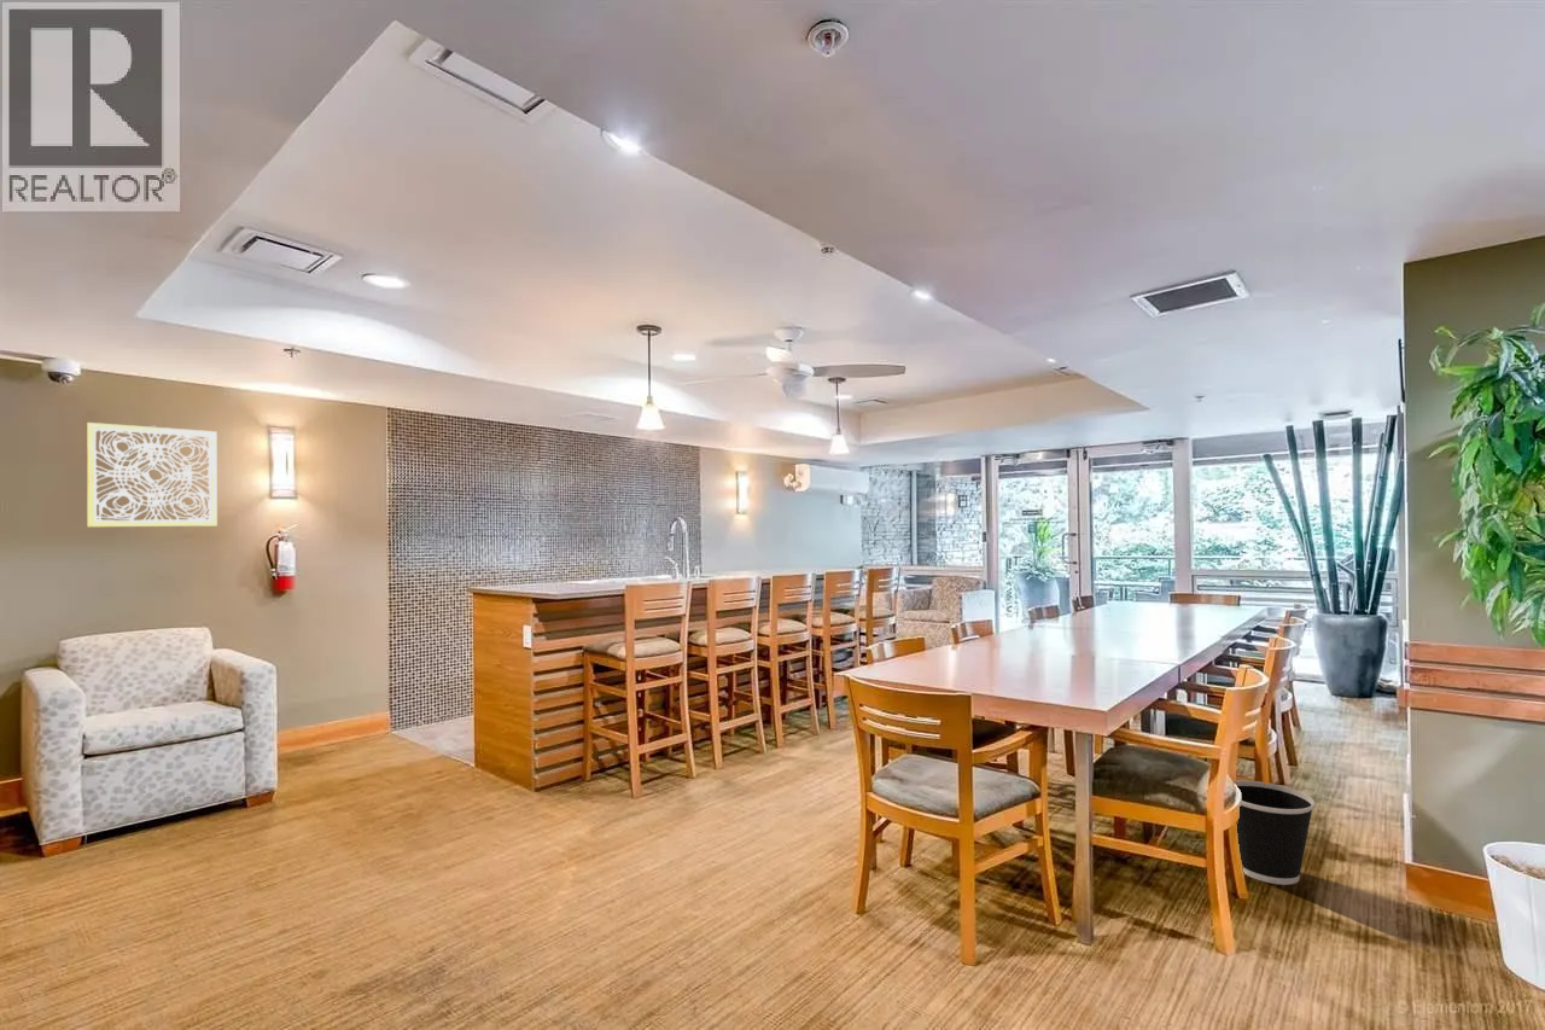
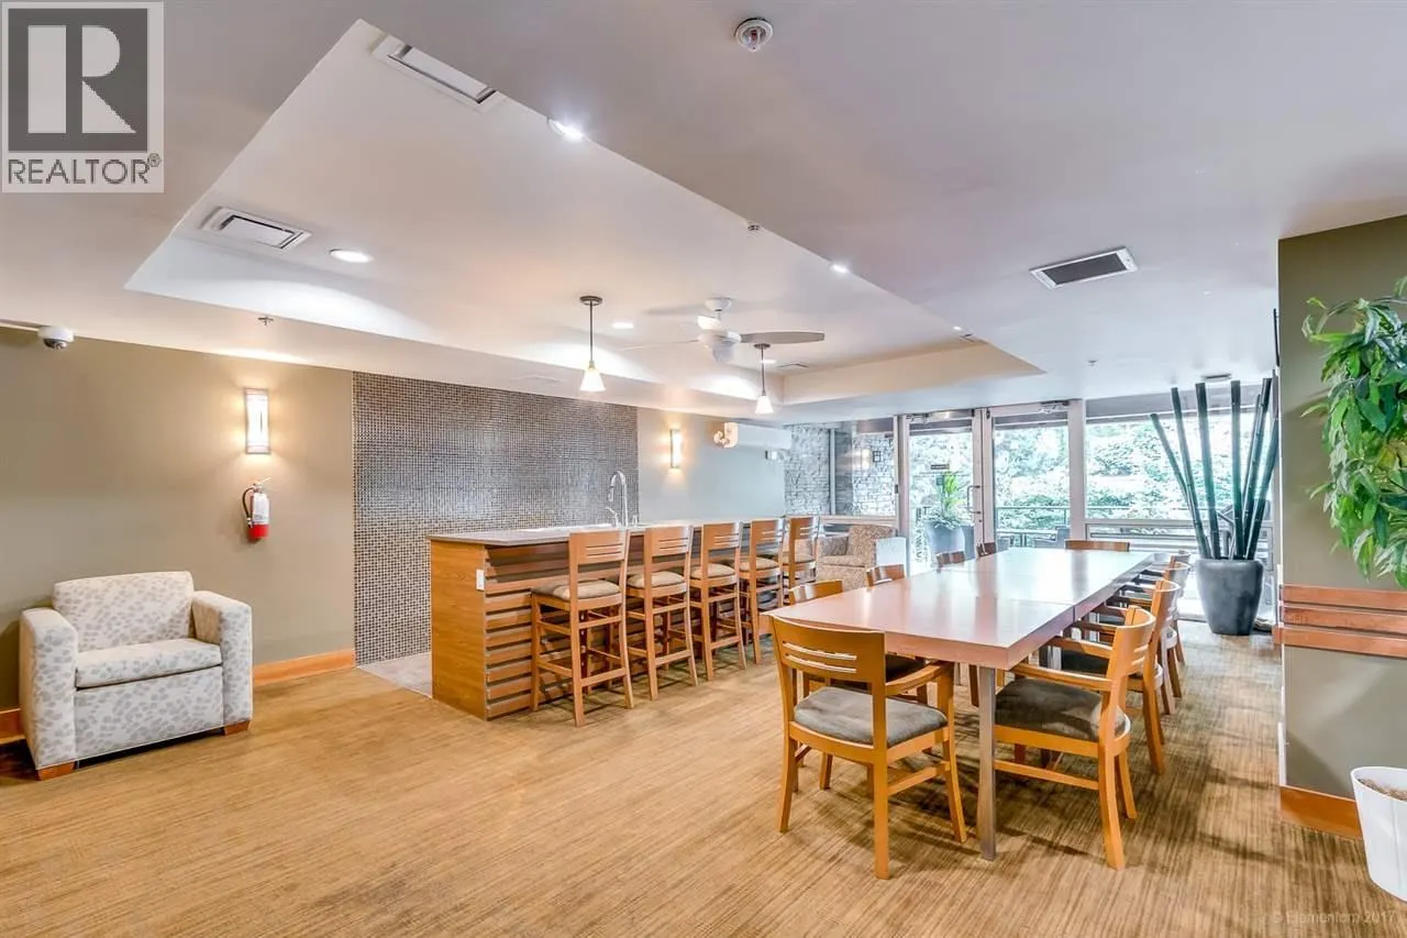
- wastebasket (1266, 832)
- wall art (151, 478)
